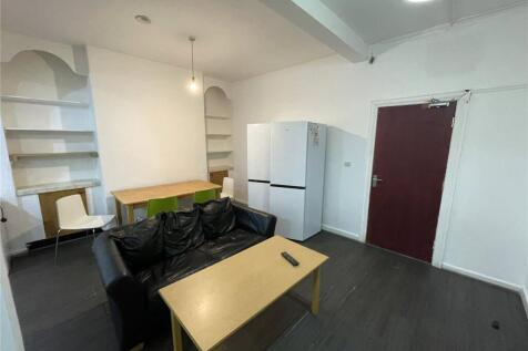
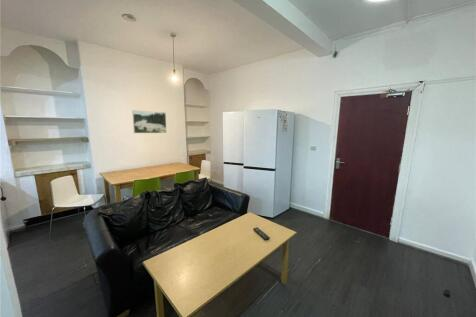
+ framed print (150, 122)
